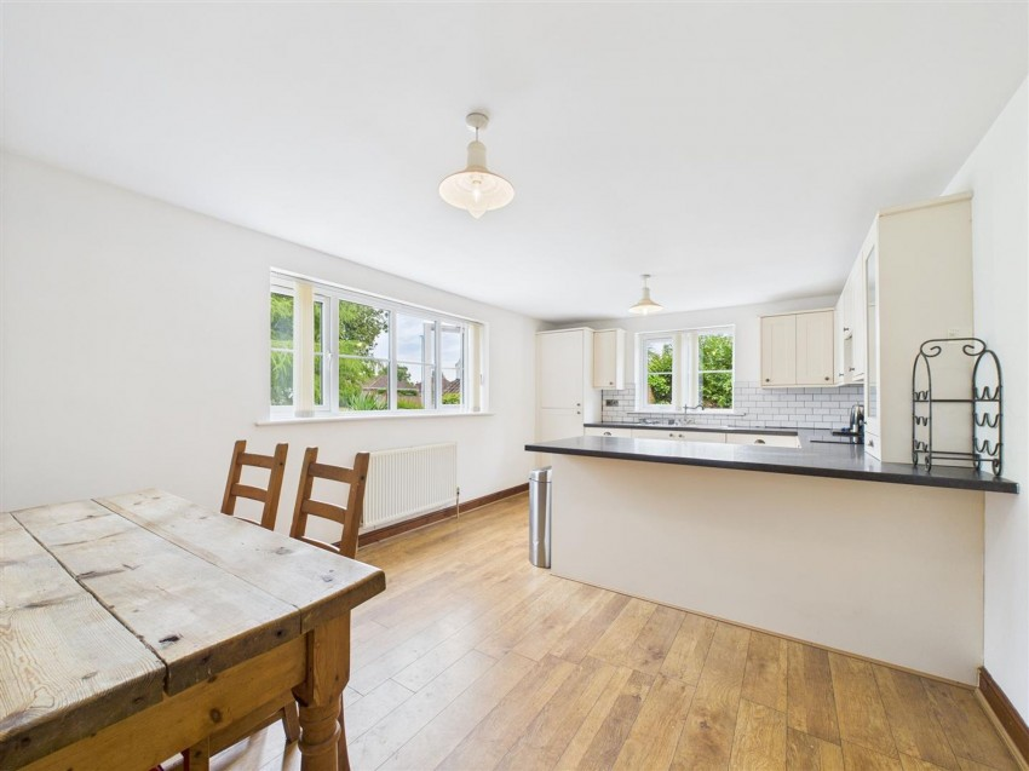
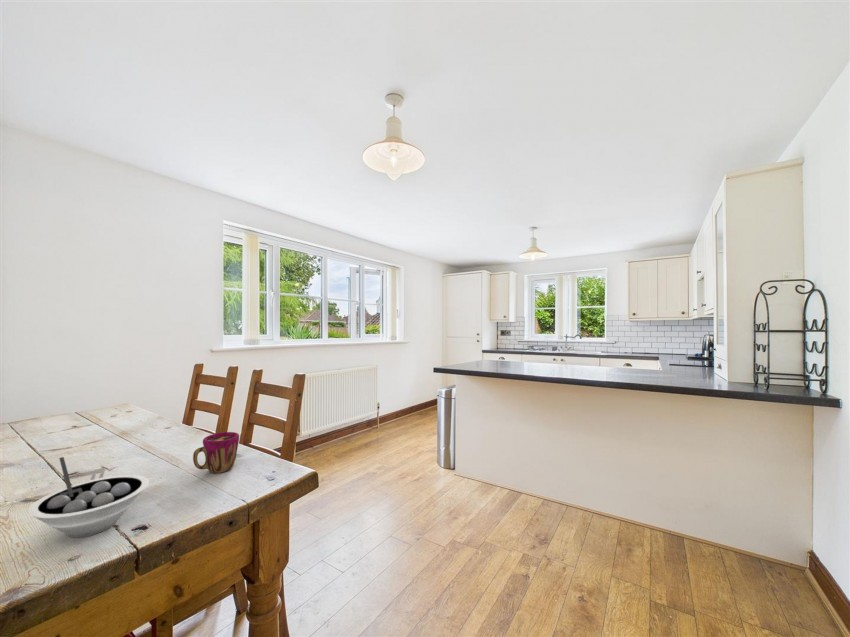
+ bowl (89, 493)
+ cup (216, 453)
